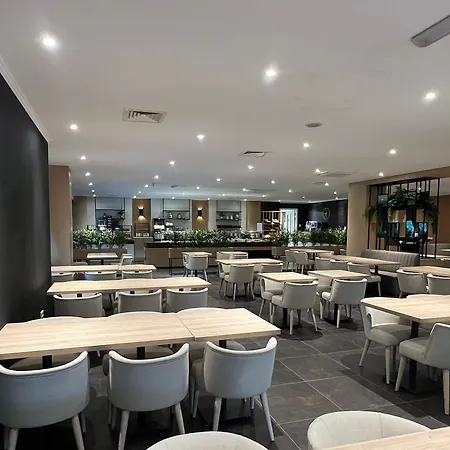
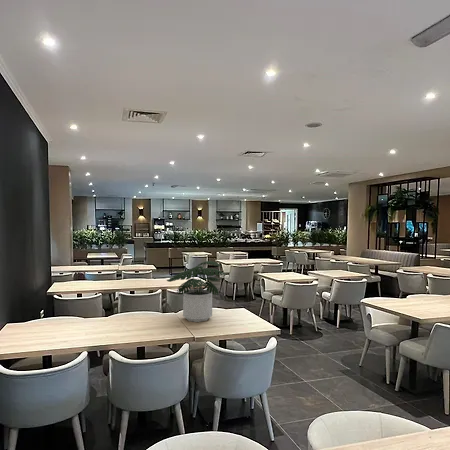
+ potted plant (196, 291)
